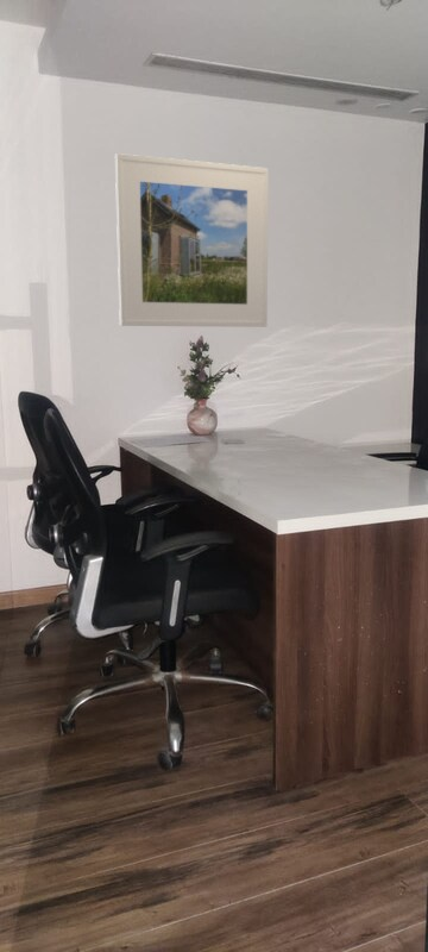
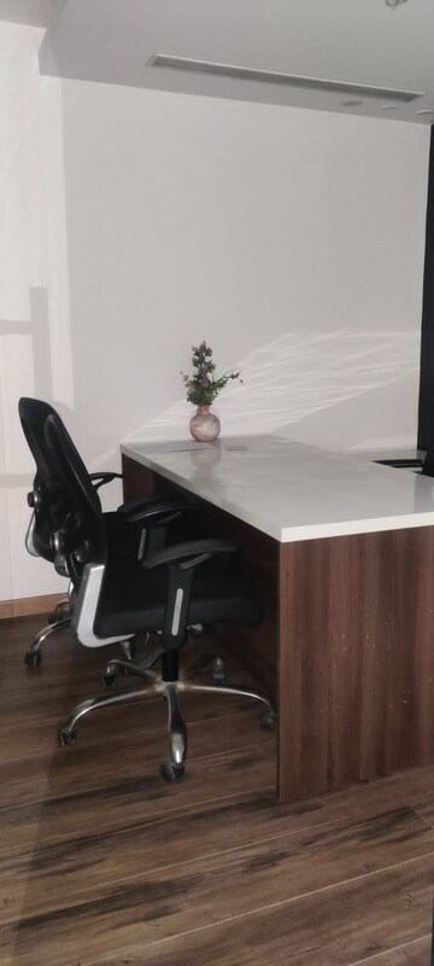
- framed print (195, 245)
